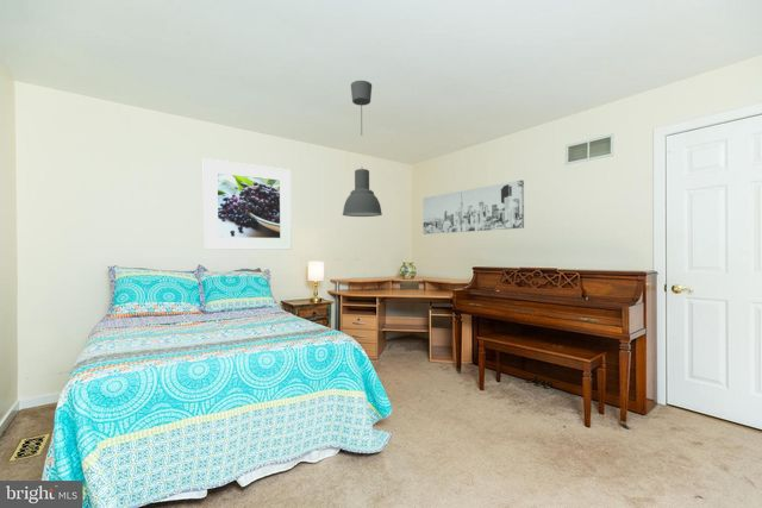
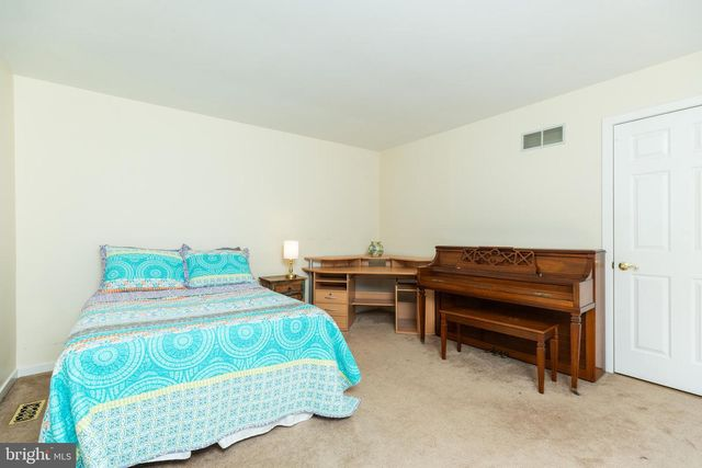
- ceiling light (361, 132)
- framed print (250, 207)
- wall art (466, 211)
